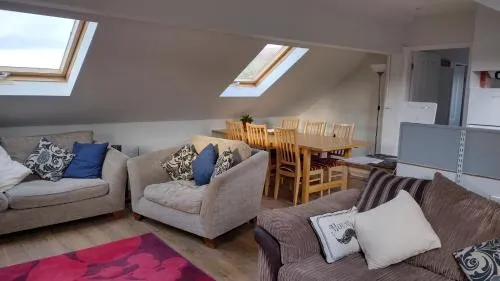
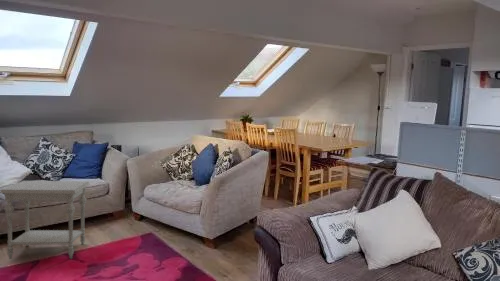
+ side table (48, 230)
